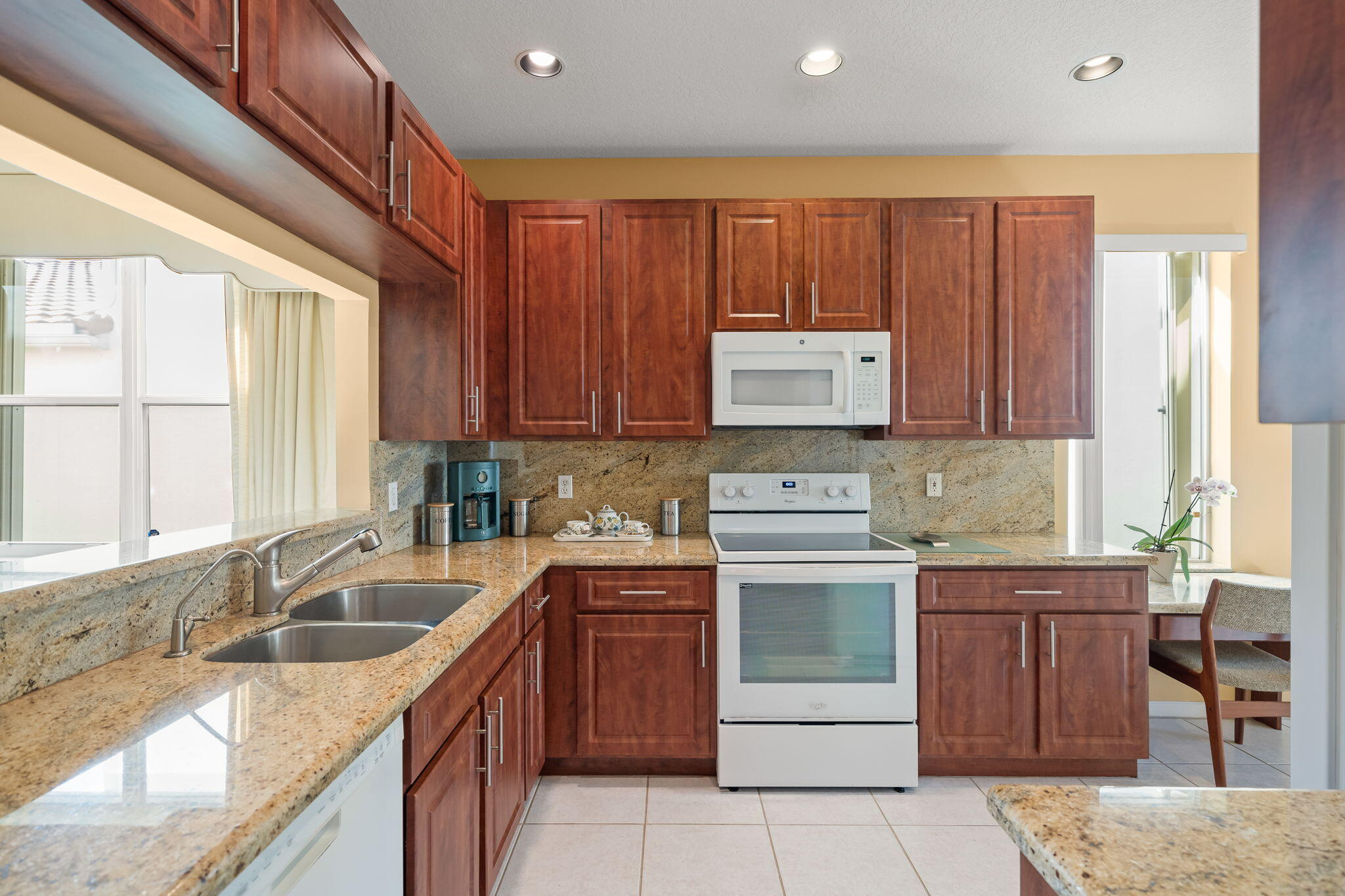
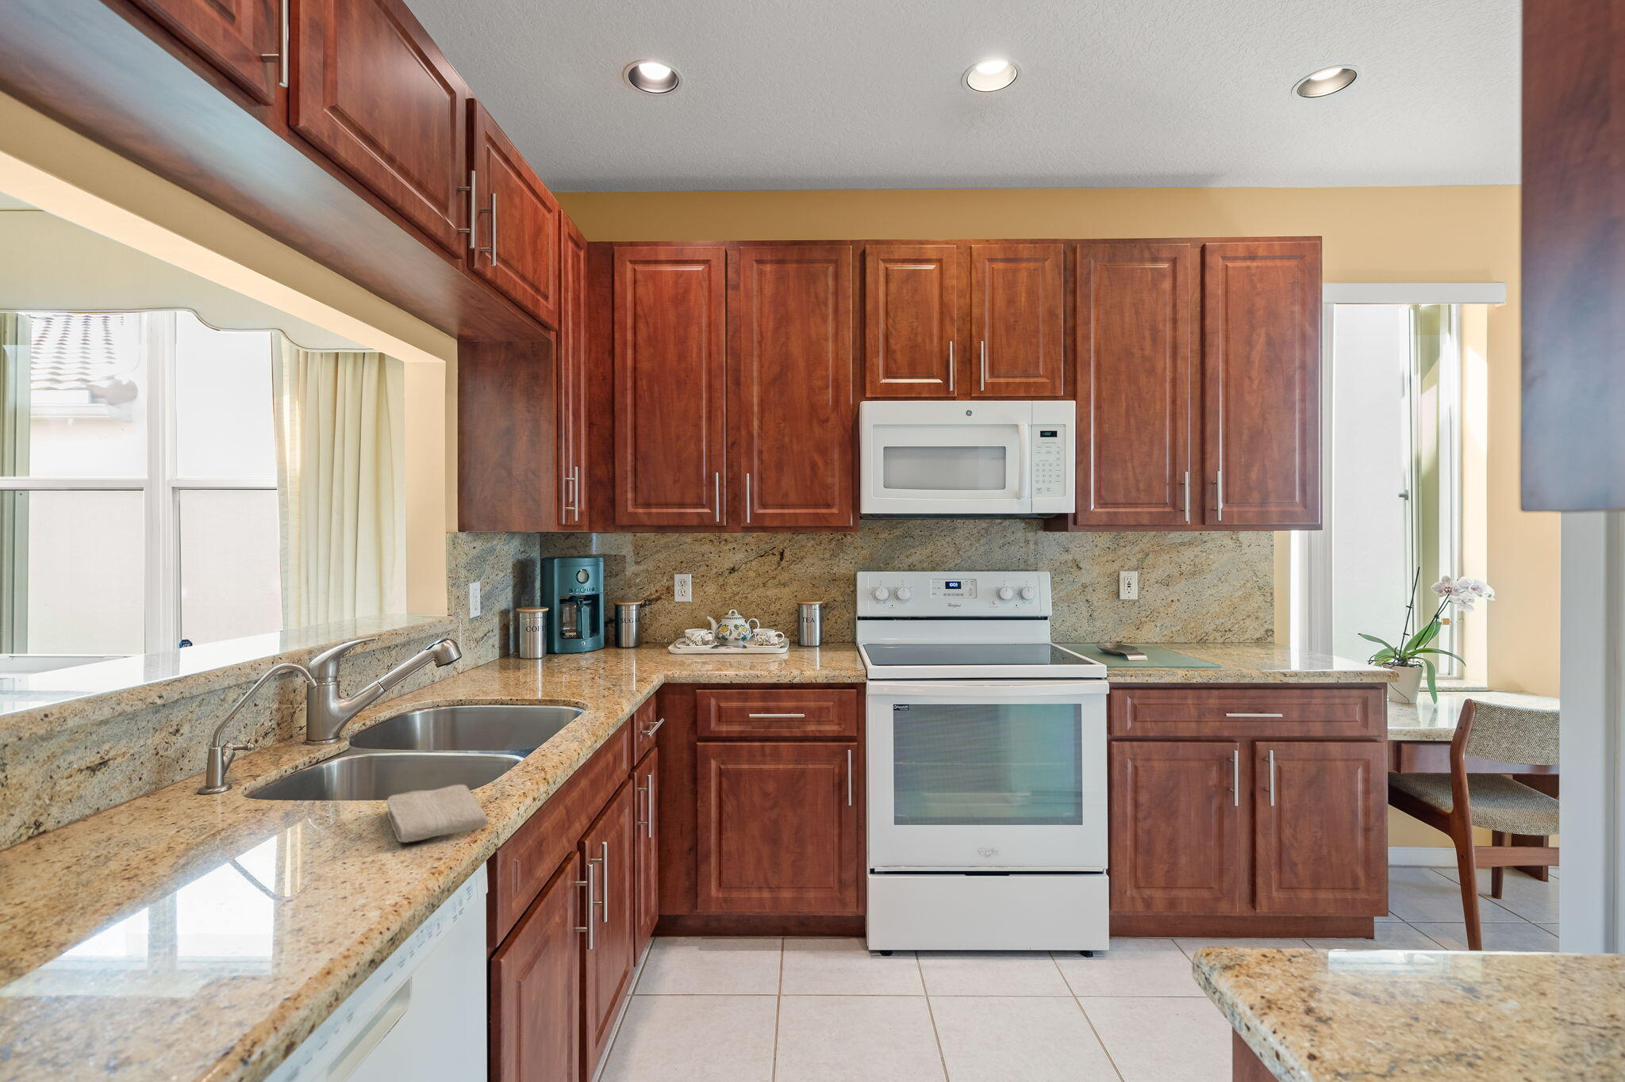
+ washcloth (435, 810)
